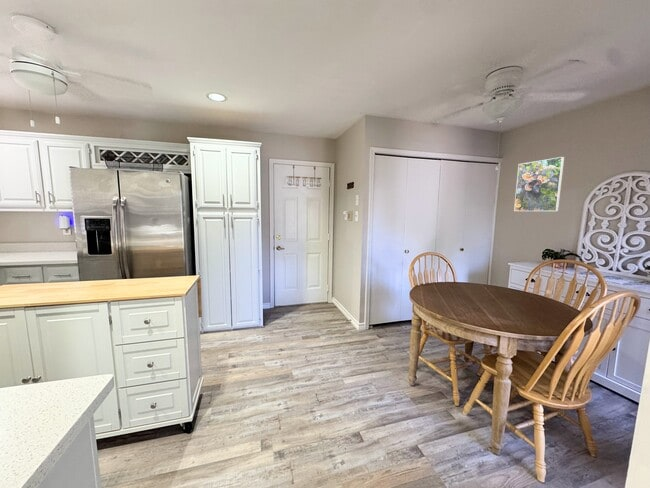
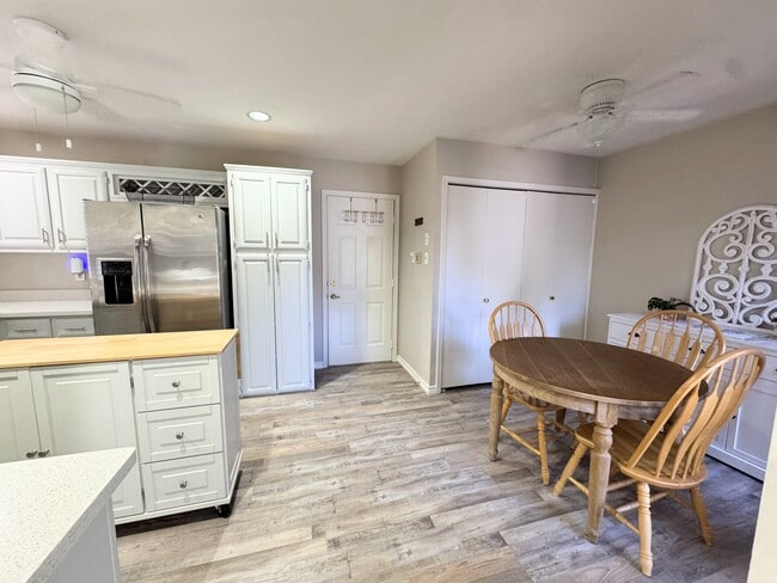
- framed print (537, 186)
